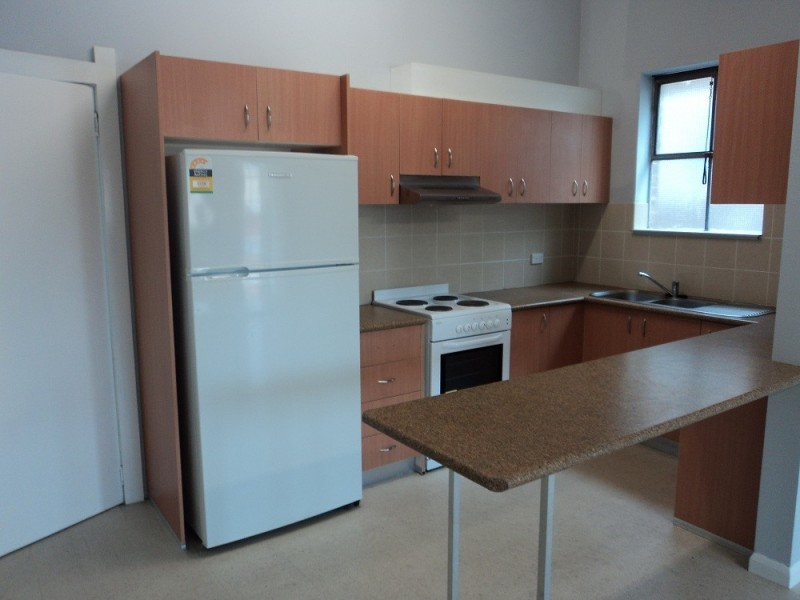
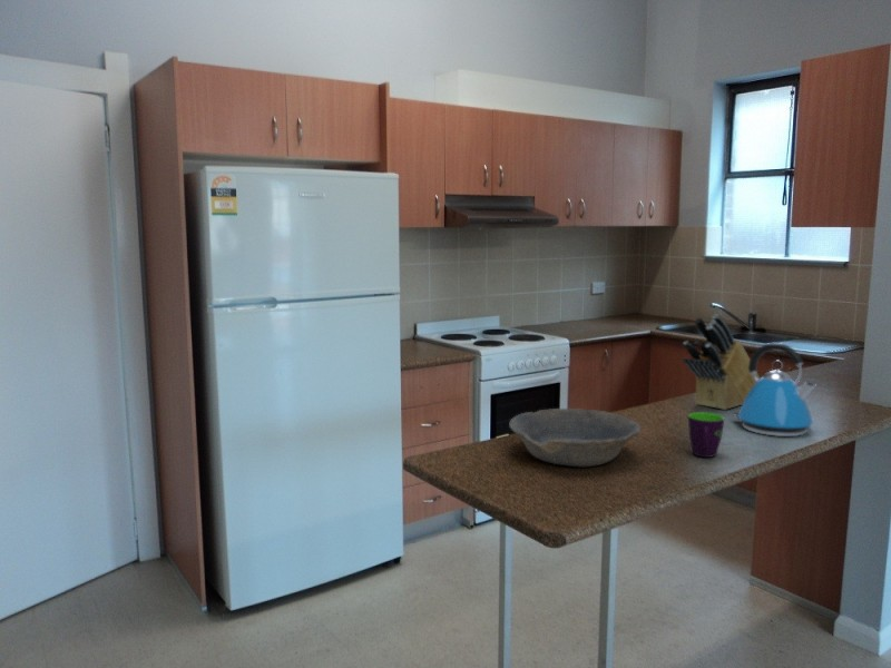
+ kettle (773, 385)
+ mug (705, 436)
+ knife block (725, 357)
+ bowl (572, 439)
